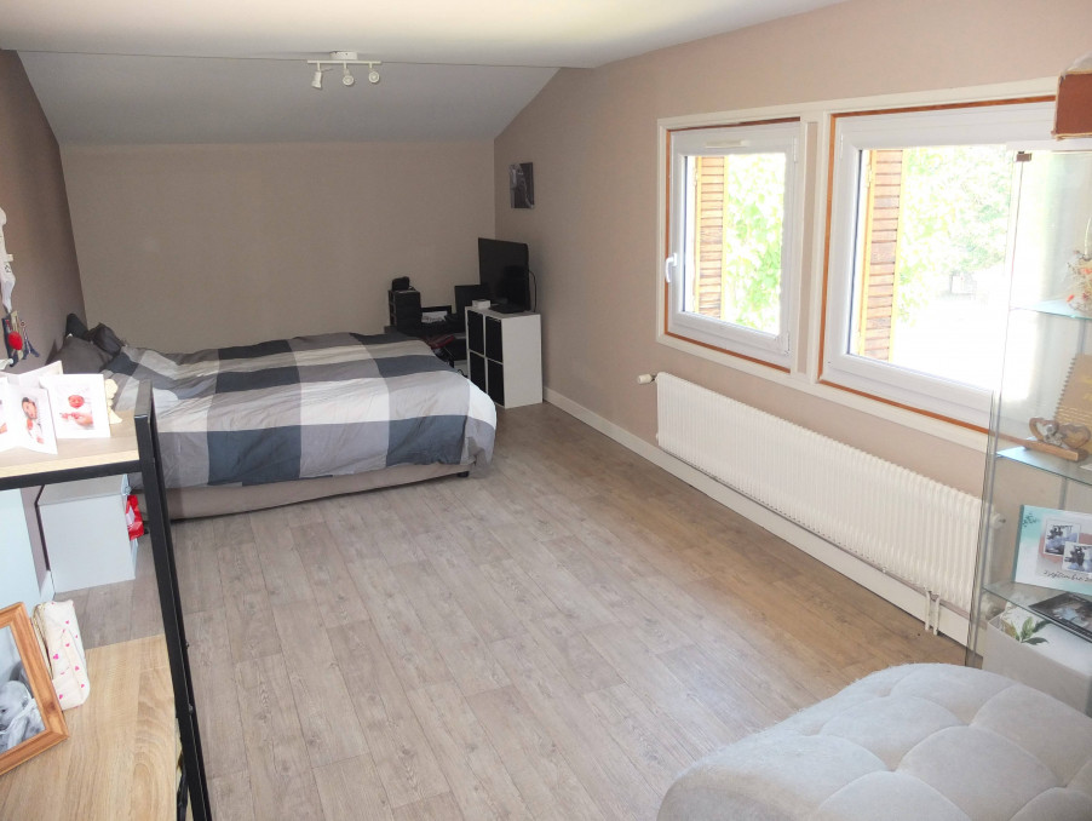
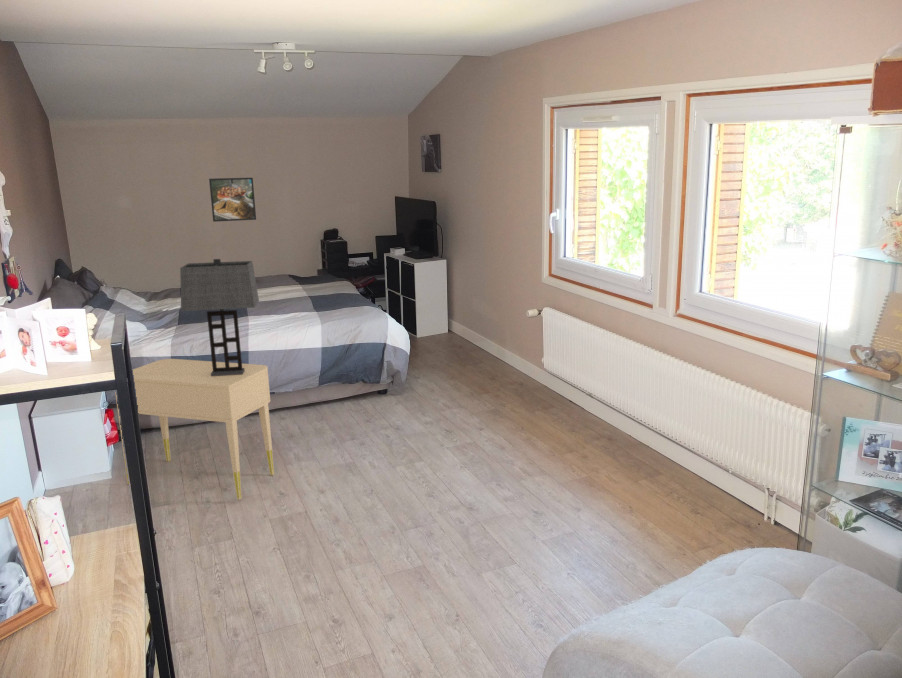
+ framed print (233, 199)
+ nightstand (199, 419)
+ table lamp (222, 317)
